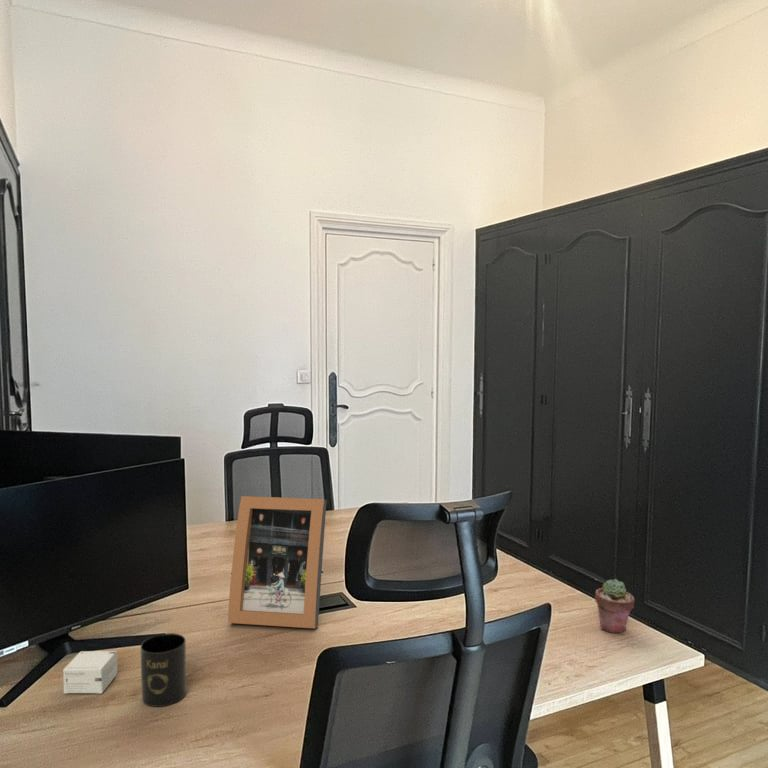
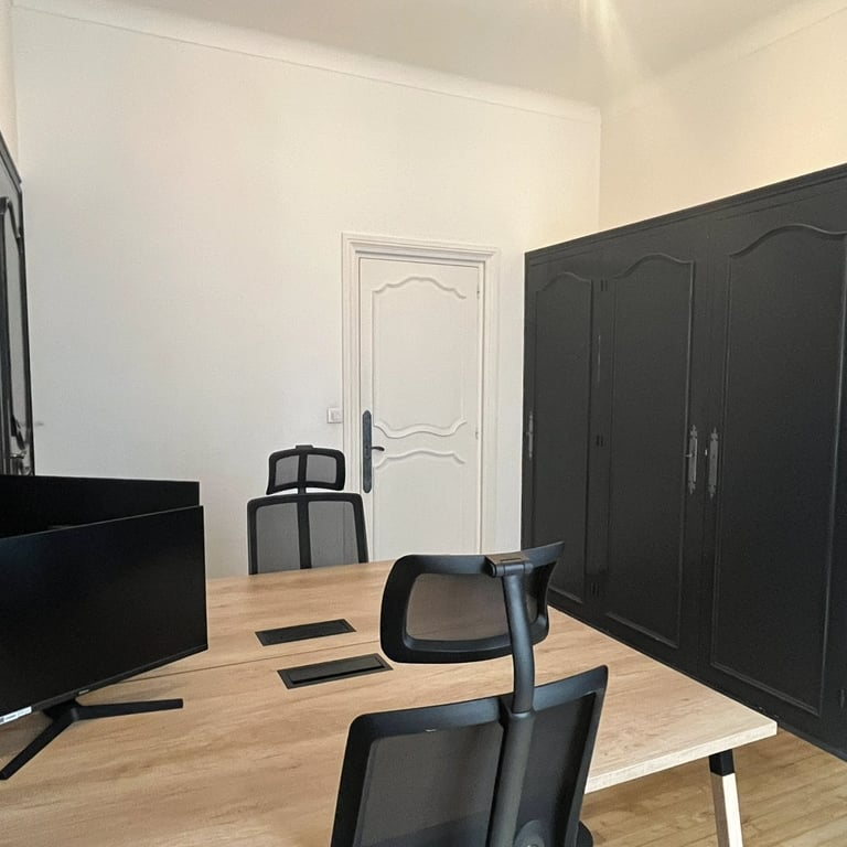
- mug (166, 664)
- small box (91, 671)
- potted succulent (614, 604)
- picture frame (284, 553)
